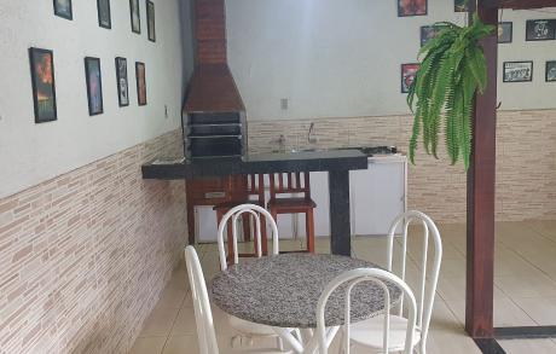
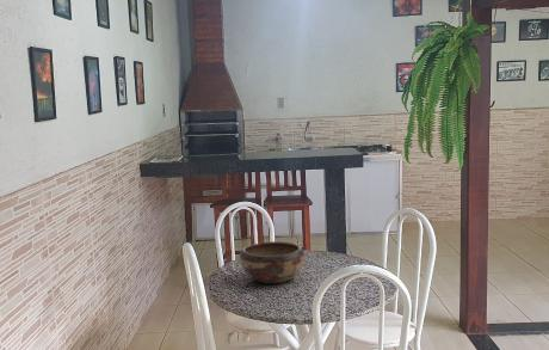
+ decorative bowl (272, 263)
